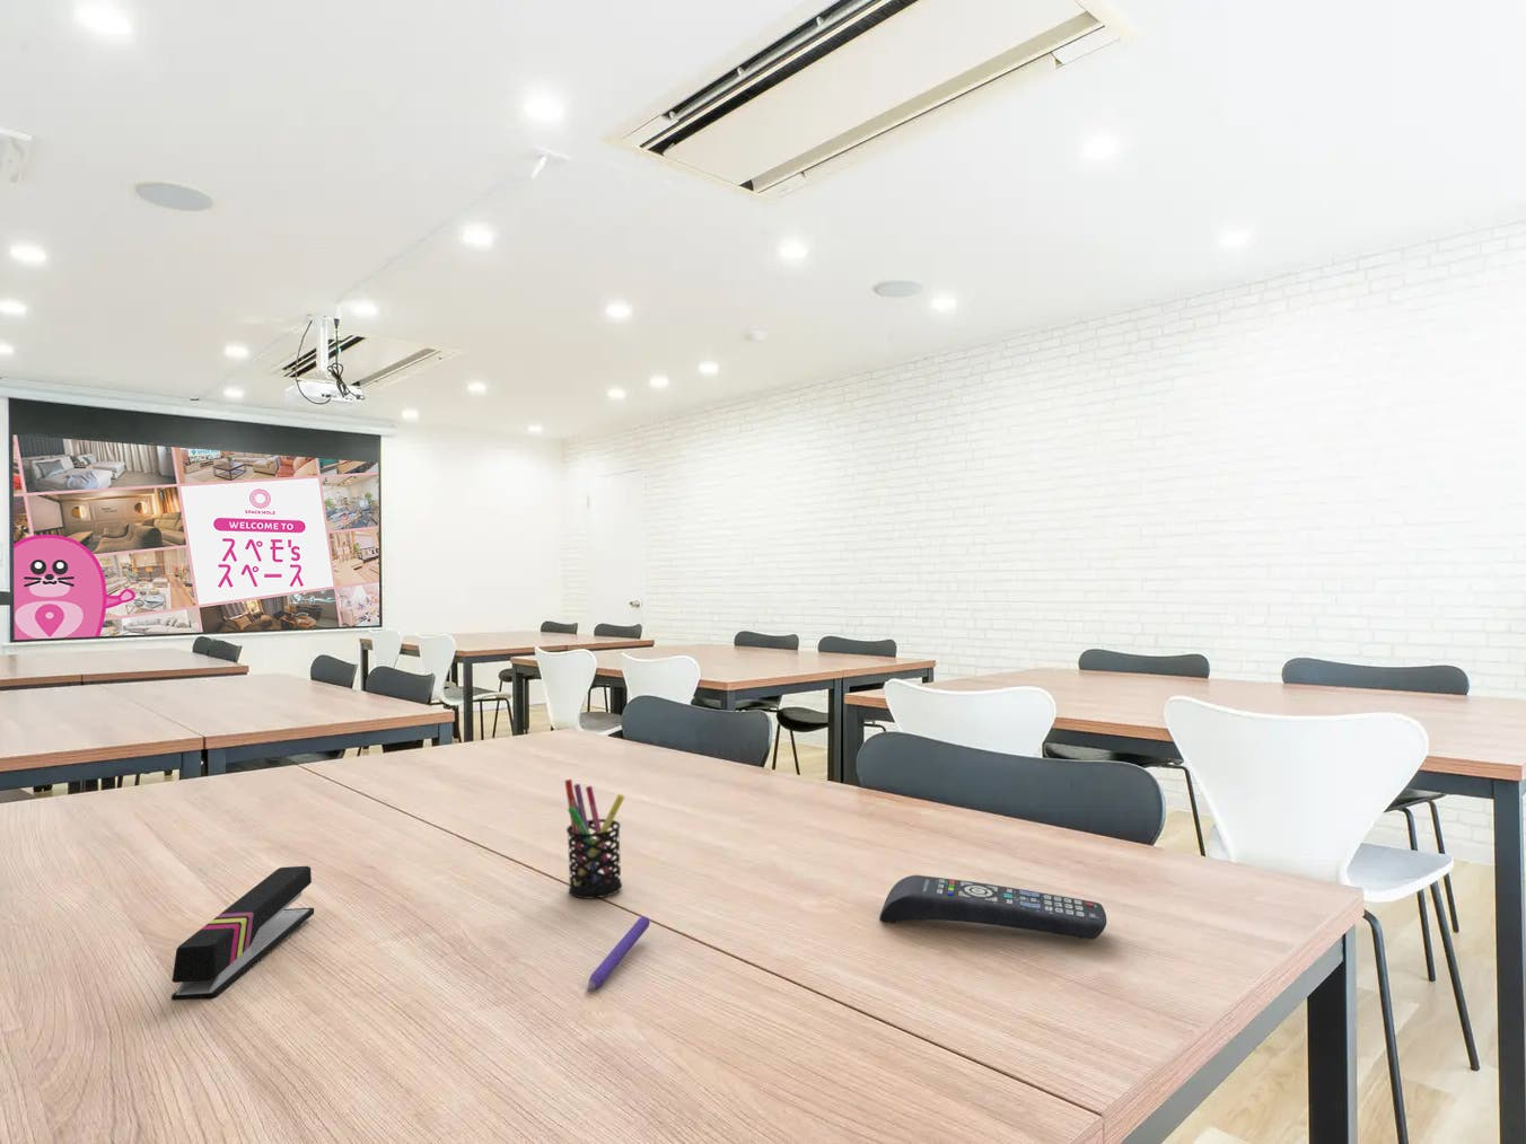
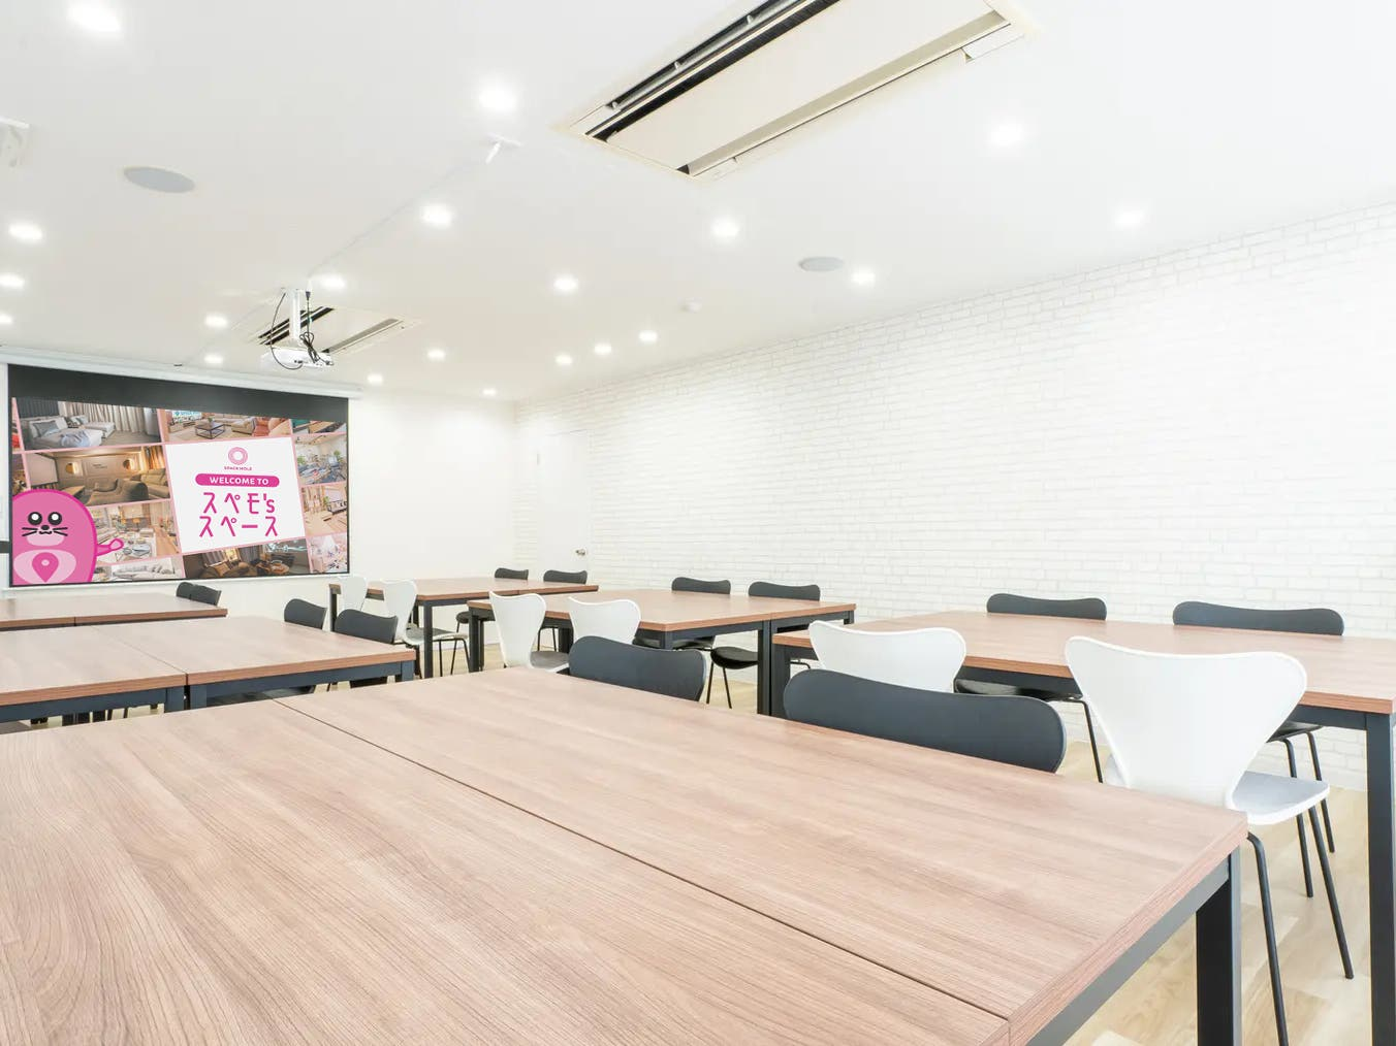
- pen (619, 951)
- remote control (989, 906)
- pen holder (586, 836)
- stapler (250, 925)
